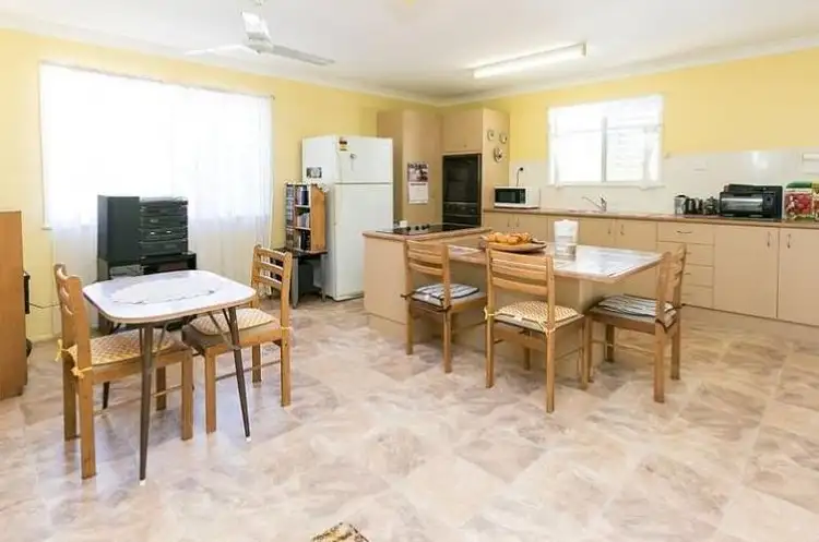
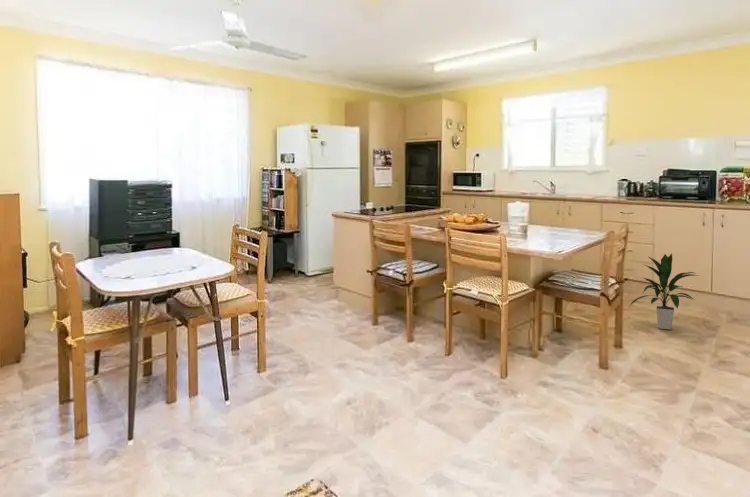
+ indoor plant (663, 289)
